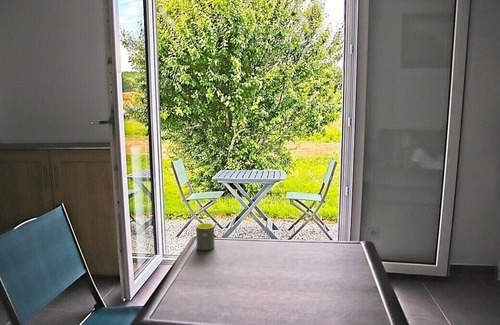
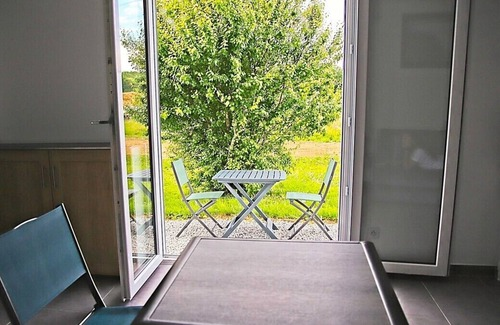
- mug (205, 238)
